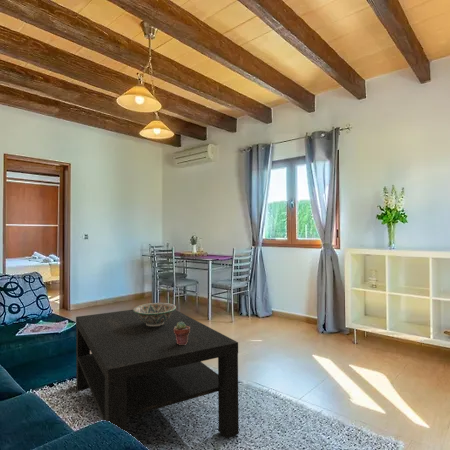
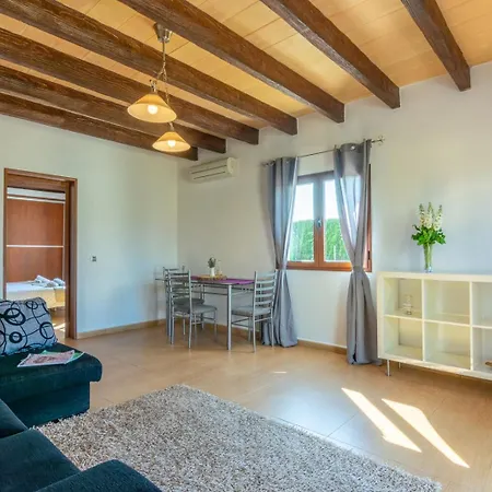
- decorative bowl (154, 315)
- potted succulent (181, 332)
- coffee table (146, 367)
